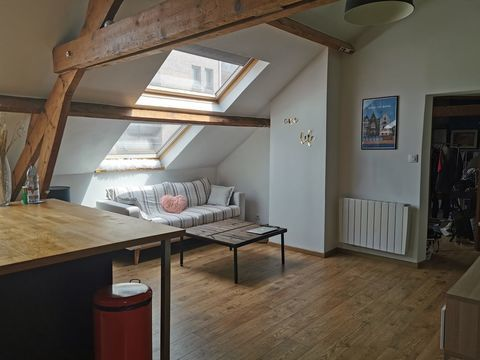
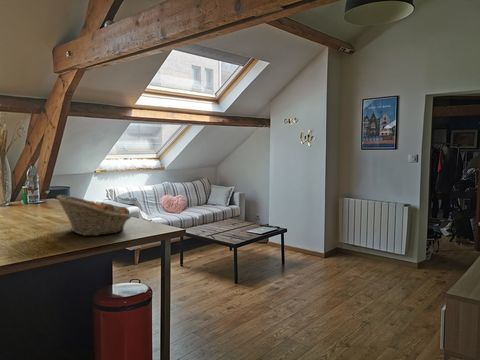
+ fruit basket (94, 212)
